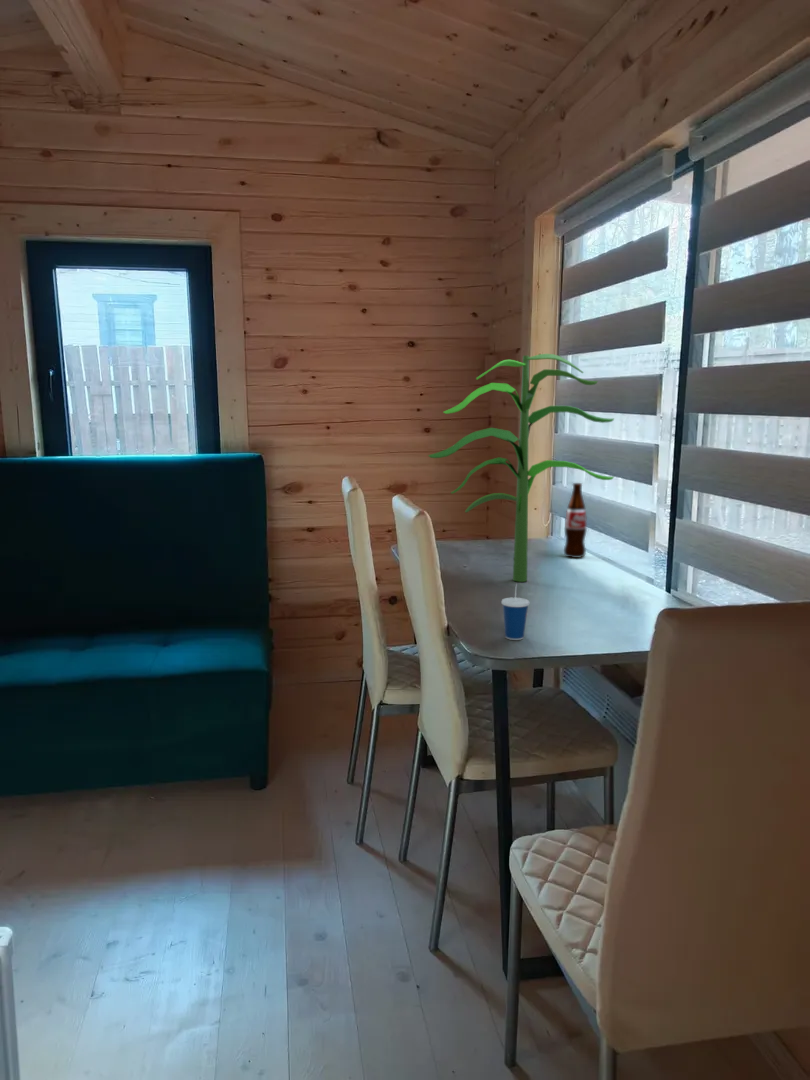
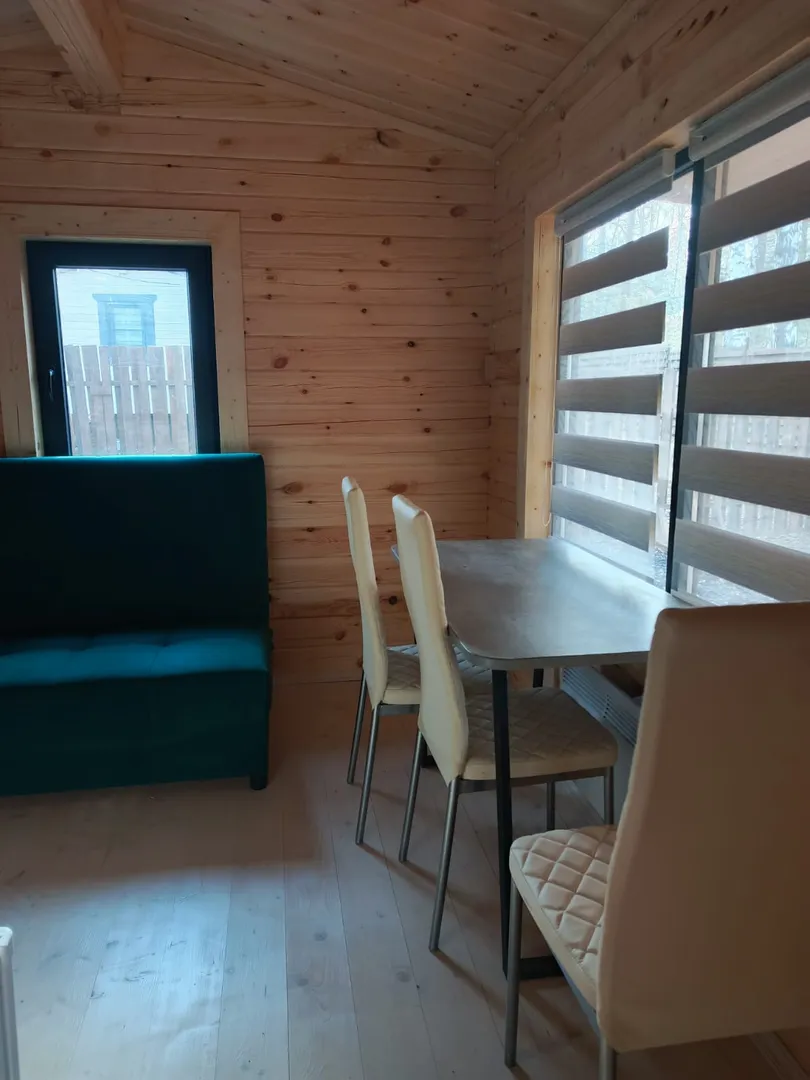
- cup (515, 609)
- bottle (575, 520)
- plant (529, 471)
